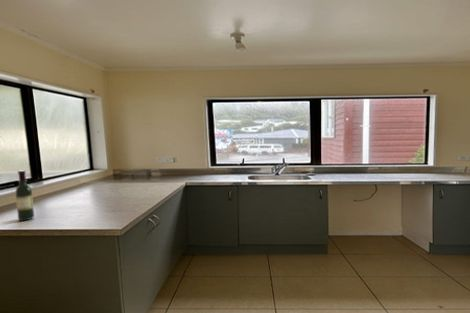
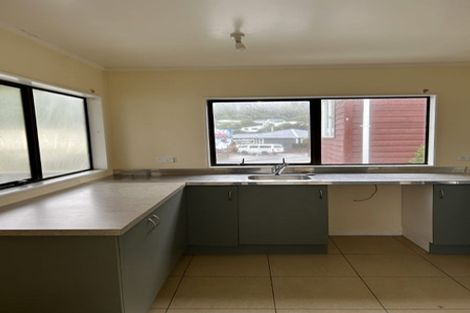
- wine bottle (24, 195)
